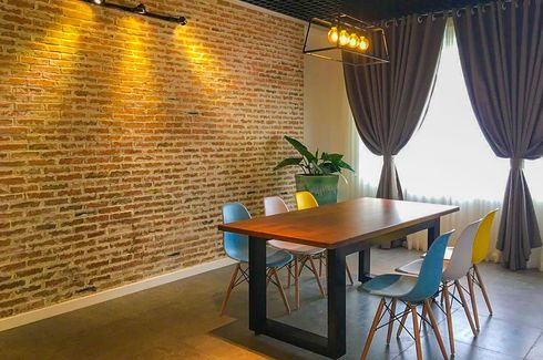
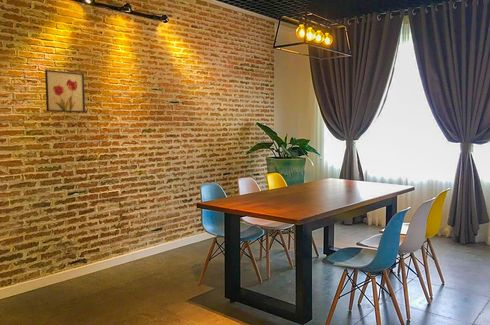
+ wall art (65, 91)
